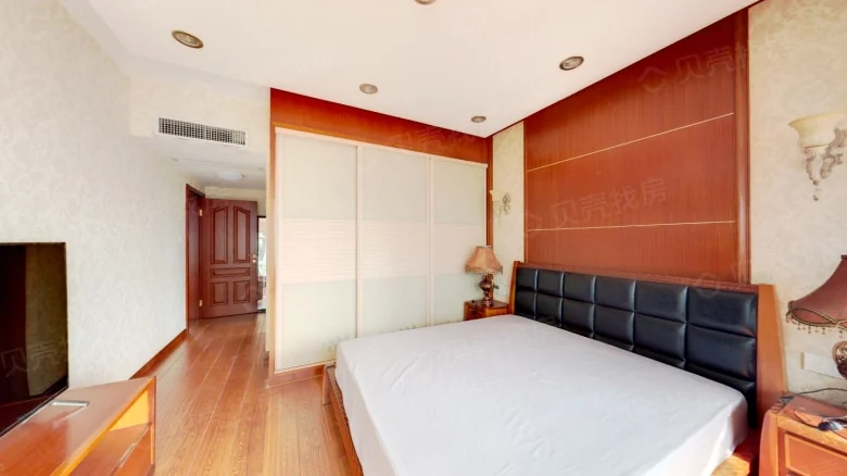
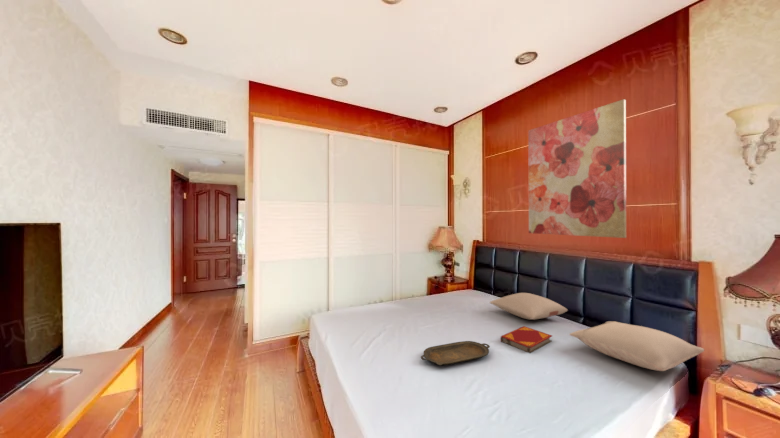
+ wall art (570, 176)
+ pillow (631, 342)
+ pillow (526, 305)
+ serving tray (456, 353)
+ hardback book (526, 338)
